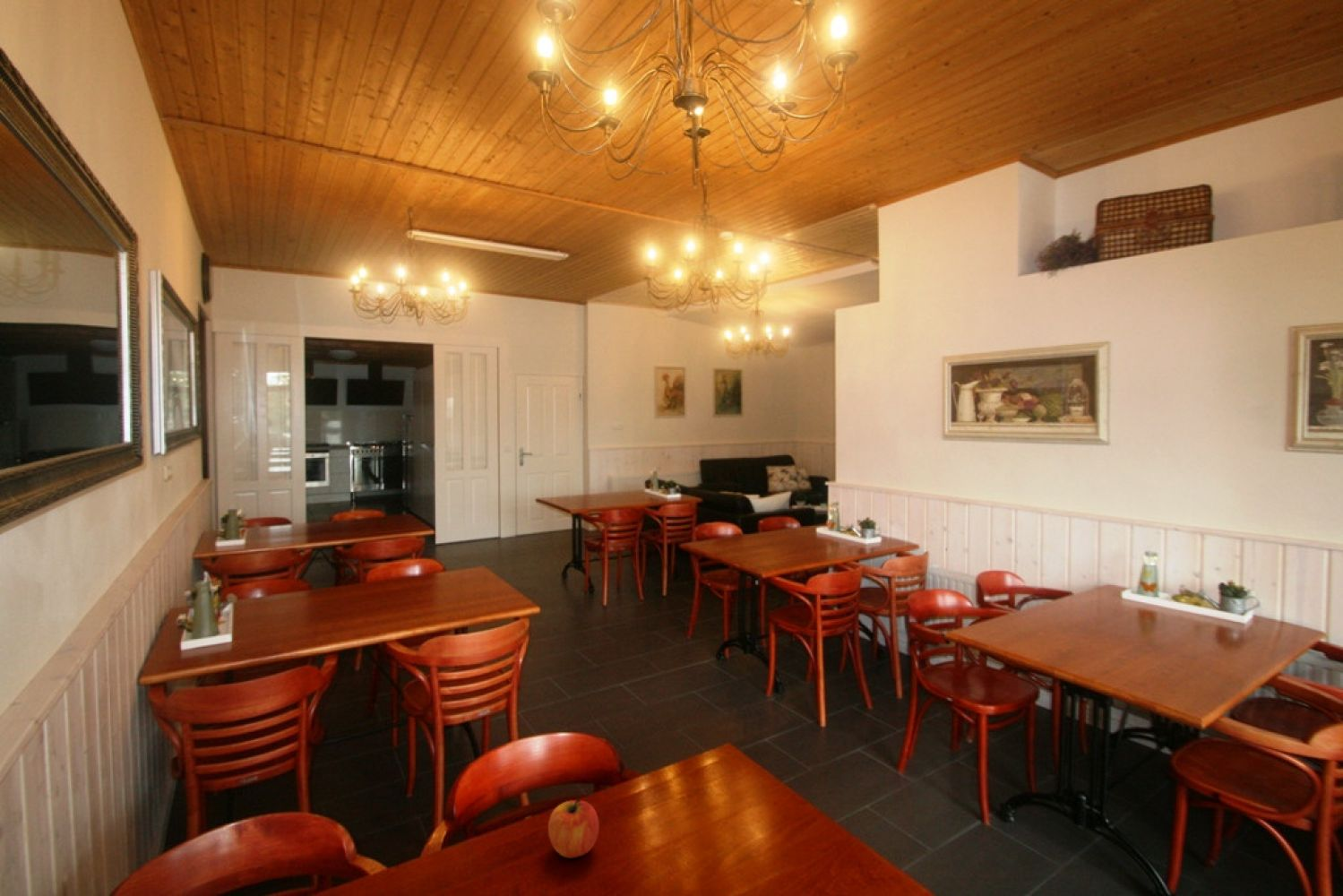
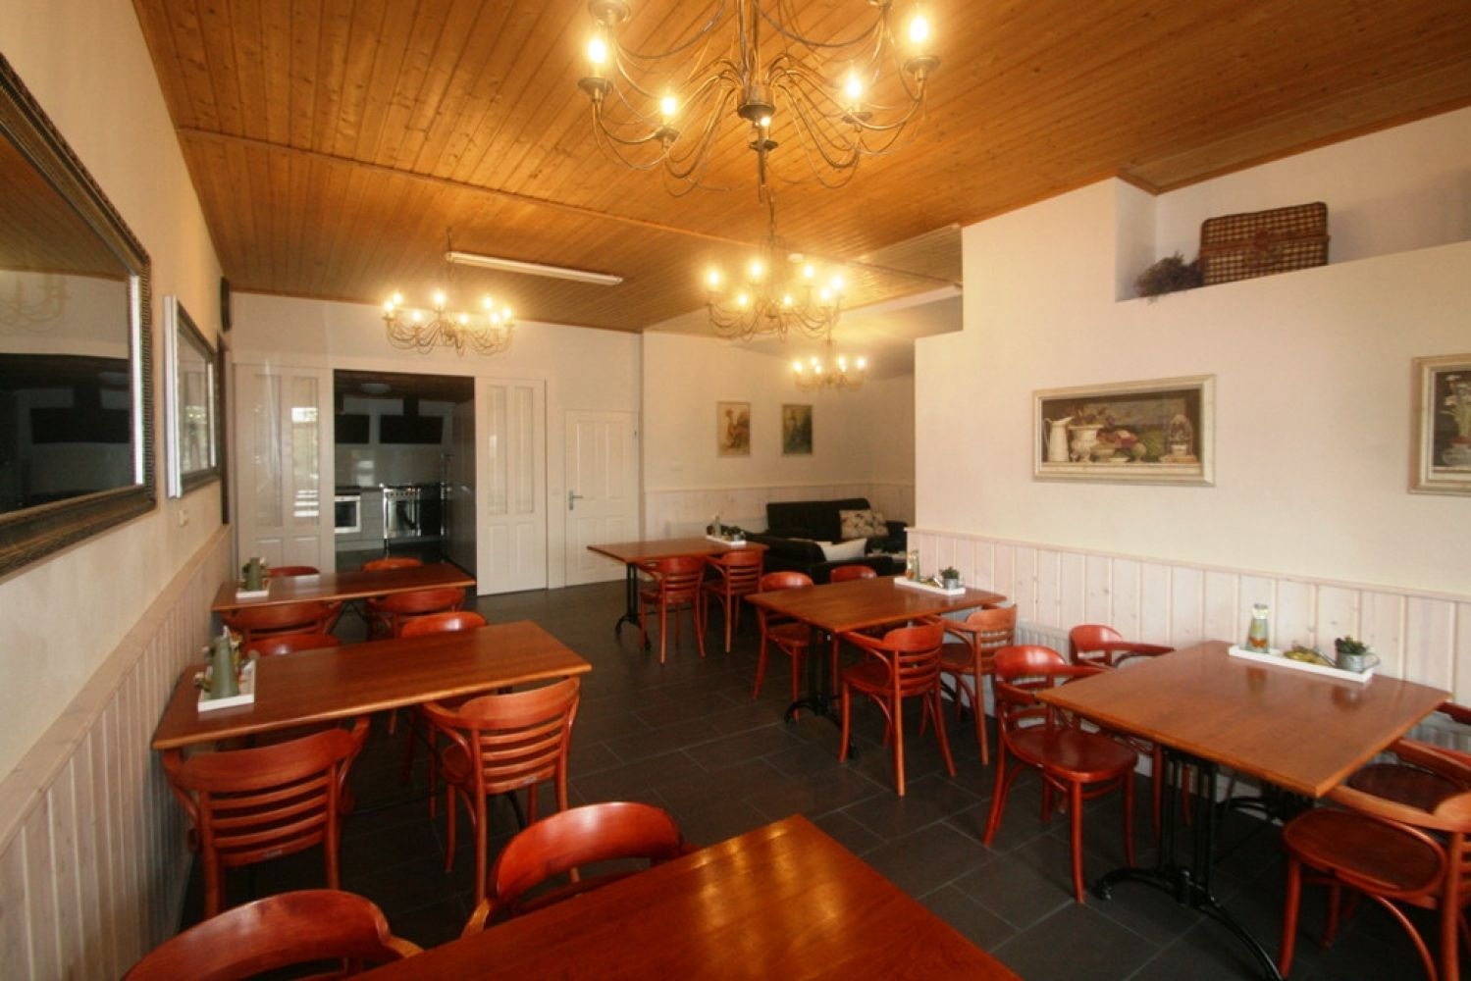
- apple (573, 825)
